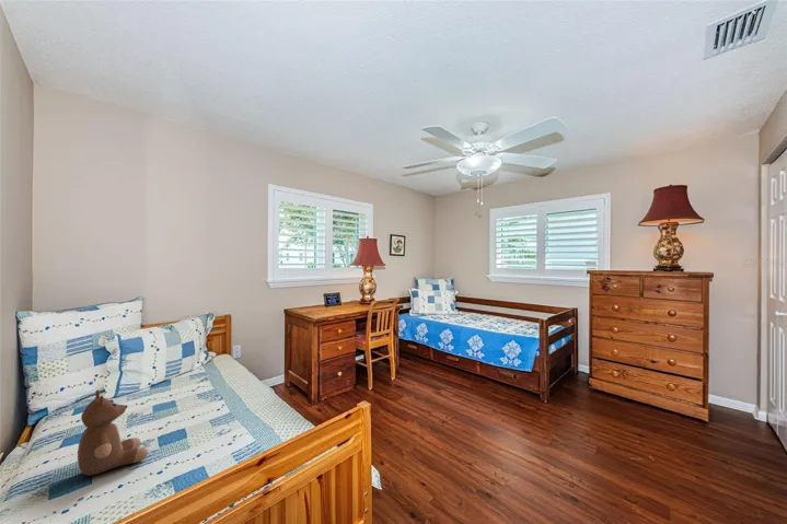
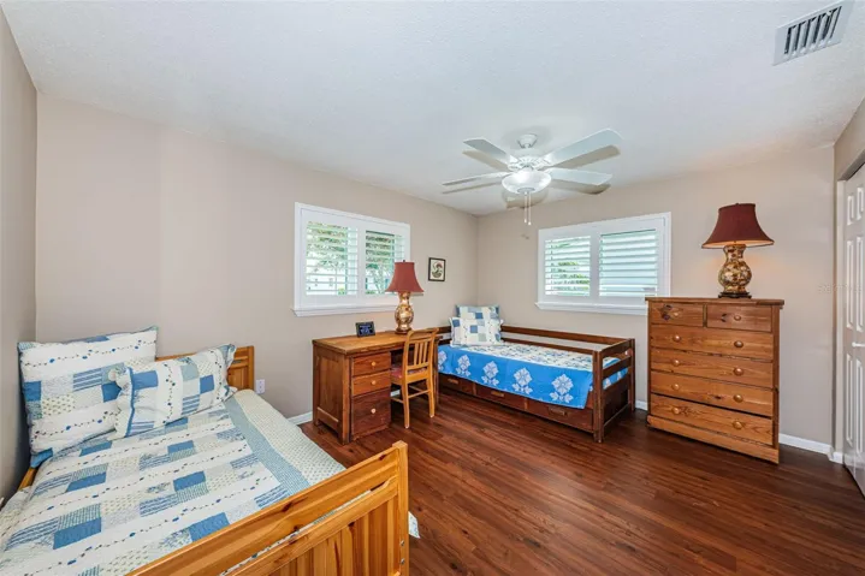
- teddy bear (113, 427)
